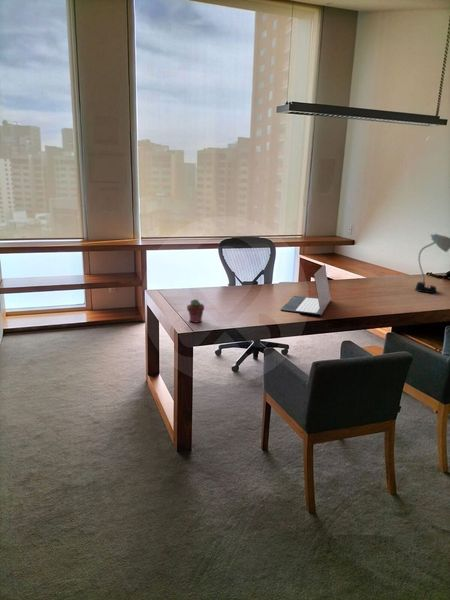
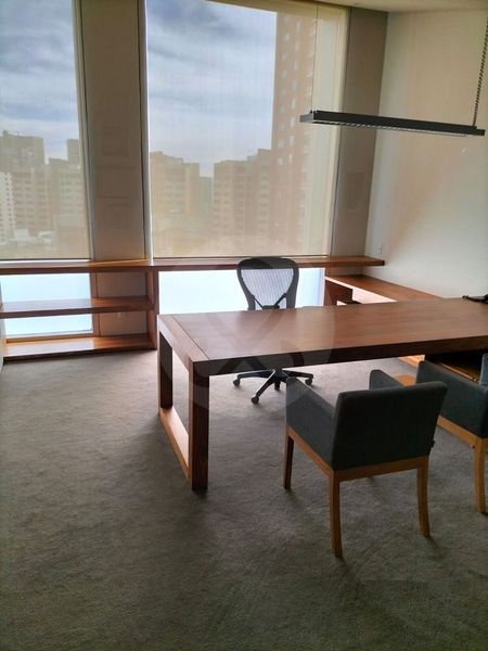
- potted succulent (195, 310)
- laptop (315, 284)
- desk lamp (421, 267)
